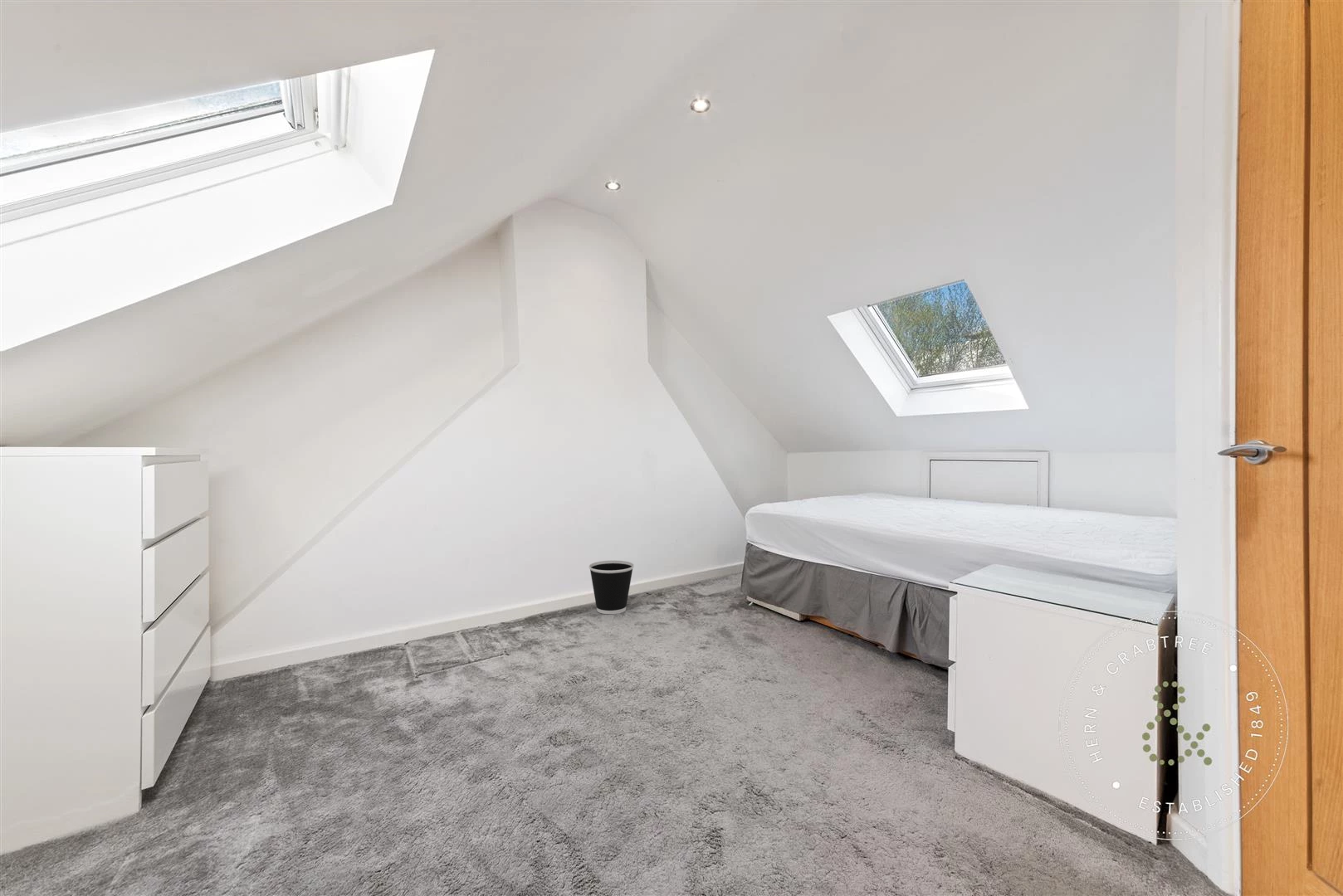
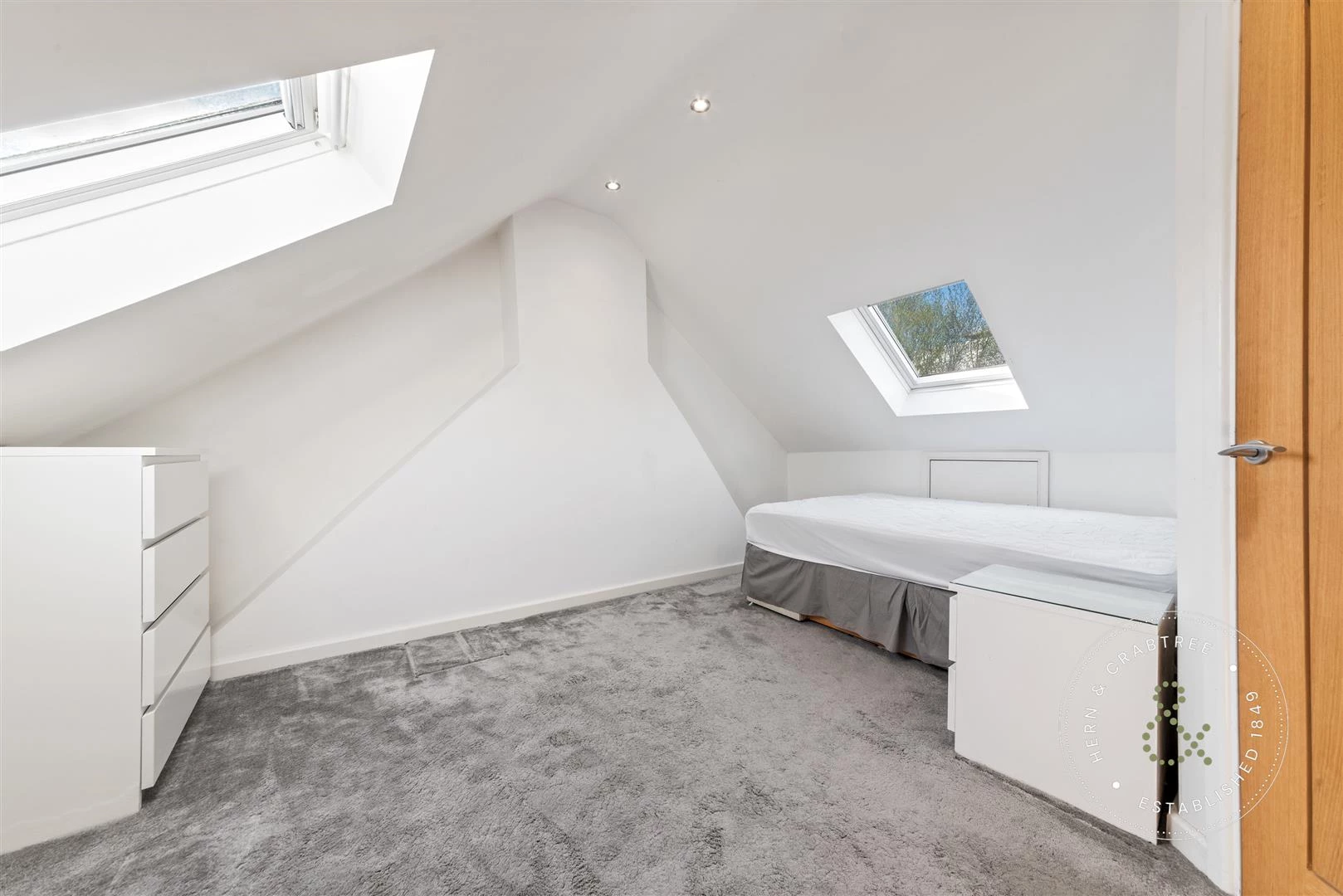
- wastebasket (611, 587)
